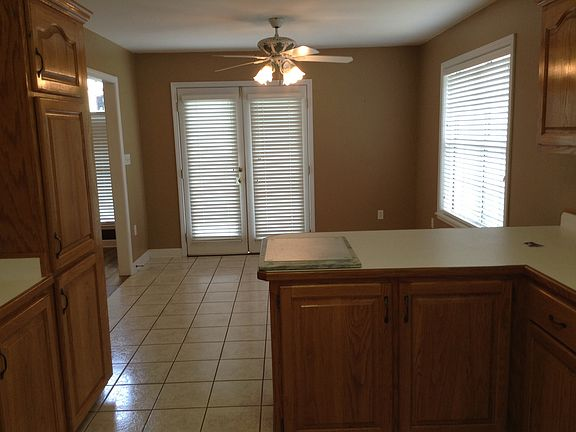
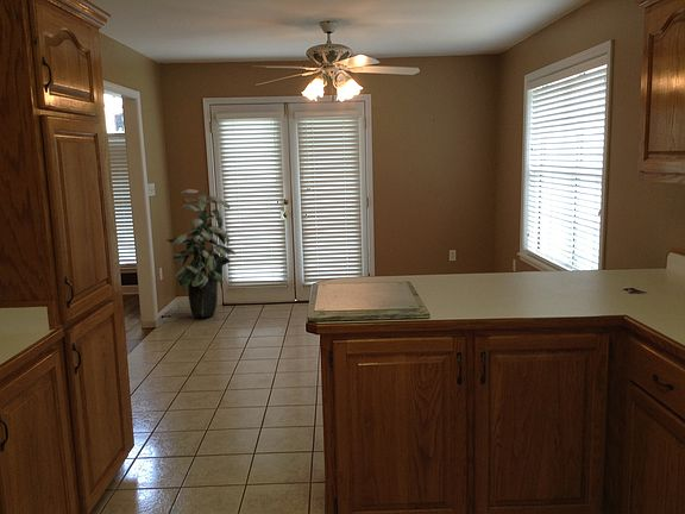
+ indoor plant (200, 252)
